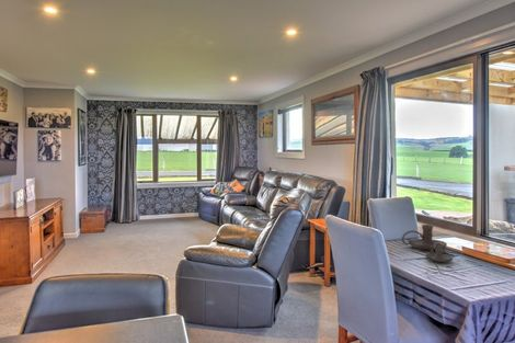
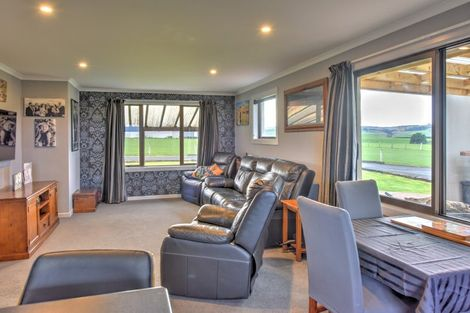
- candle holder (437, 251)
- candle holder (423, 237)
